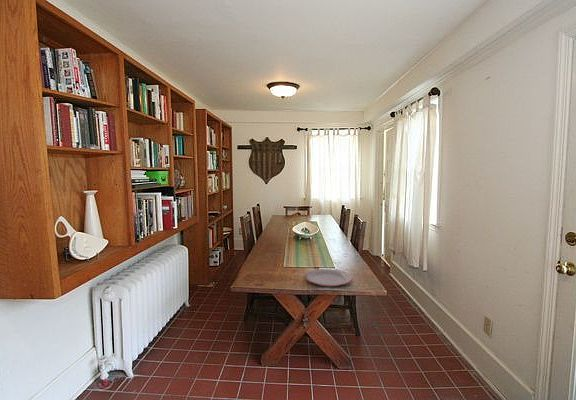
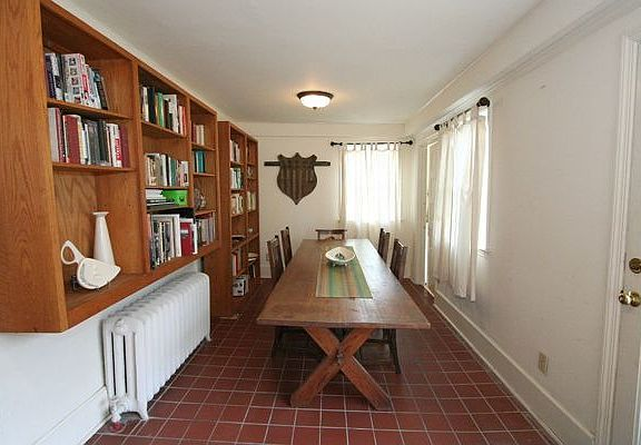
- plate (328, 278)
